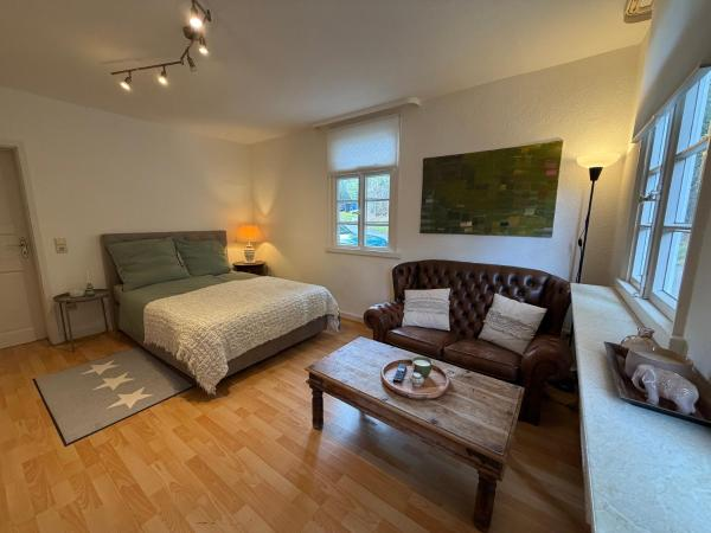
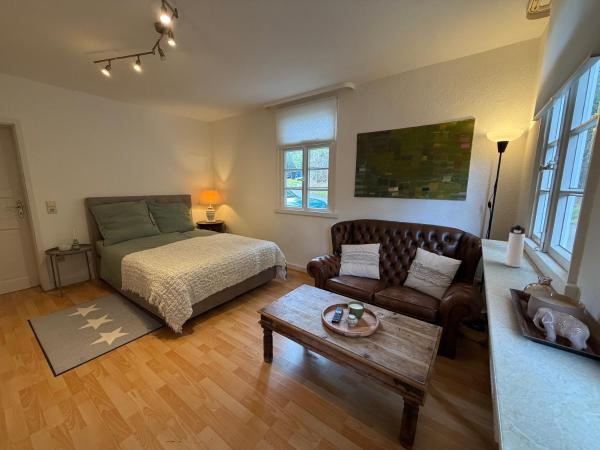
+ thermos bottle (515, 246)
